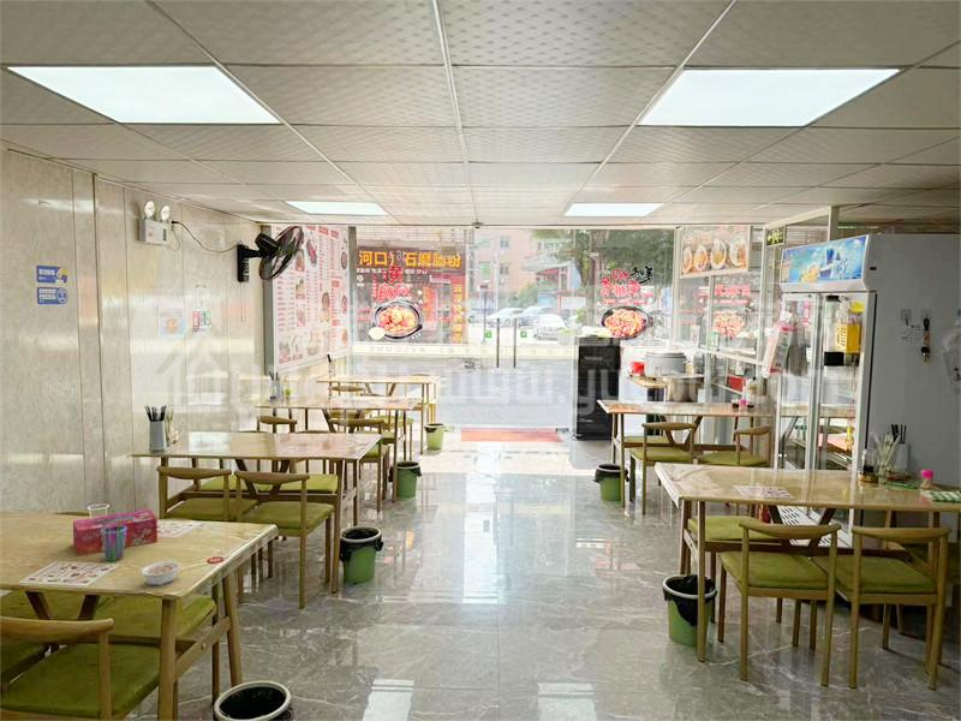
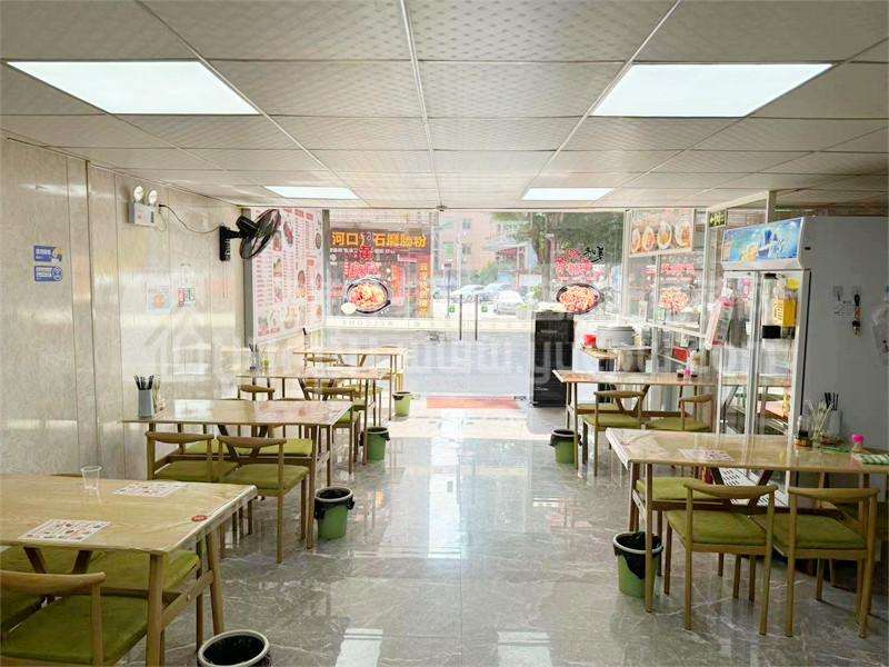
- cup (114, 543)
- tissue box (113, 525)
- legume (160, 573)
